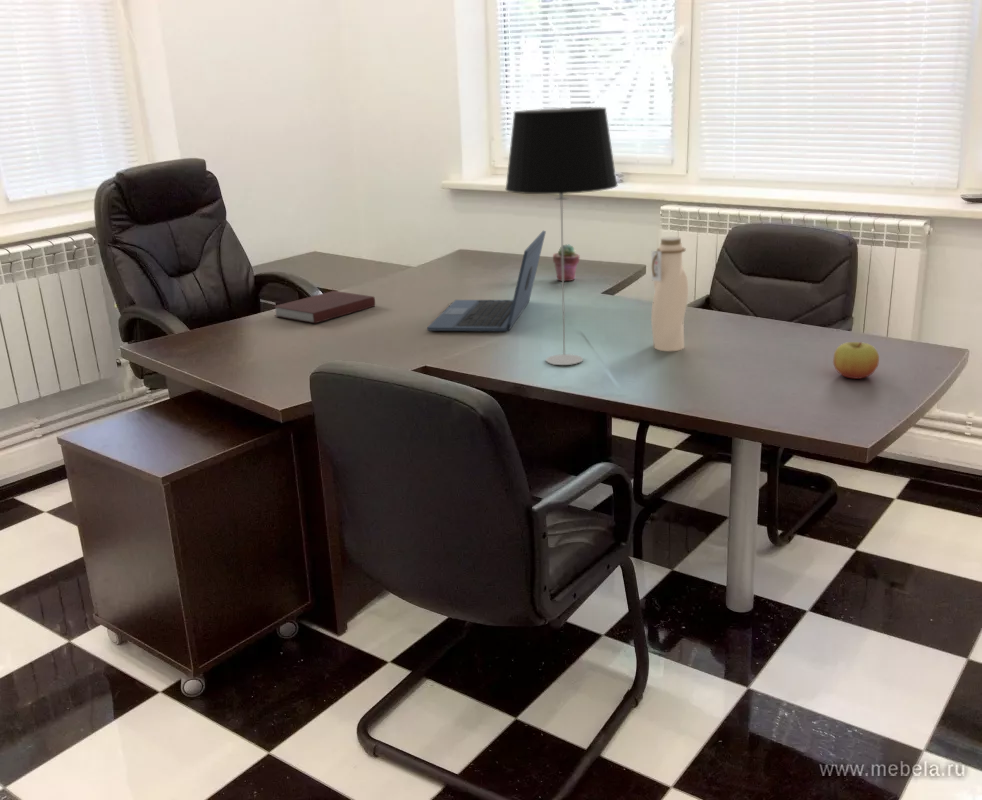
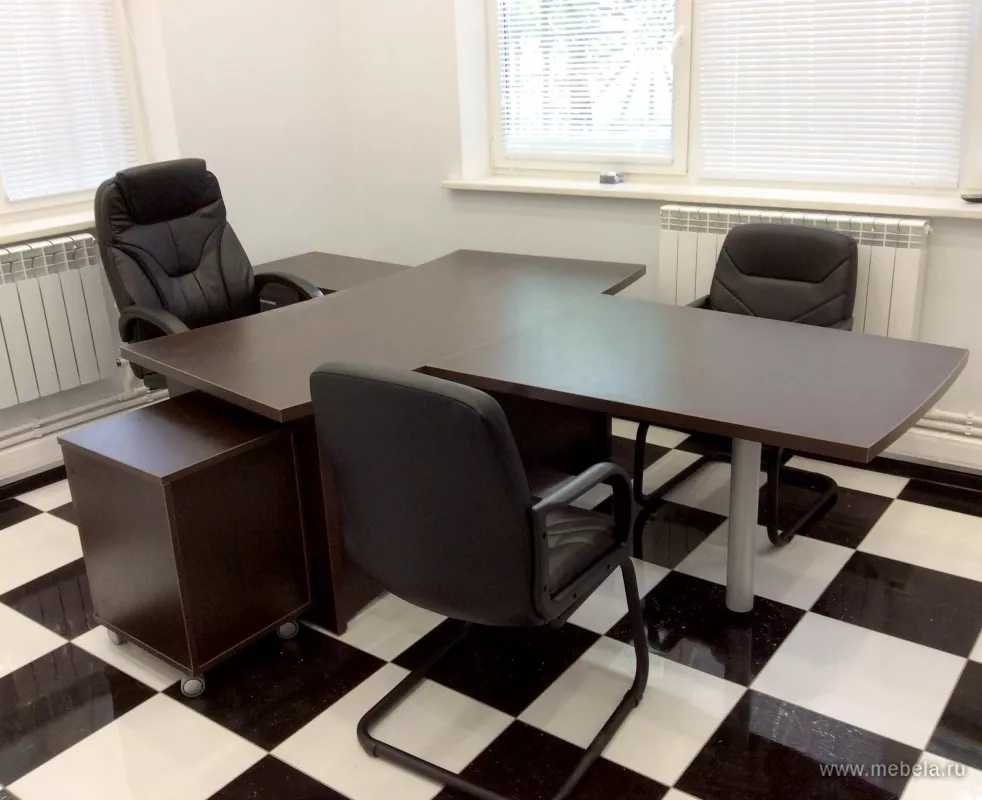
- notebook (325, 306)
- potted succulent (566, 261)
- table lamp (562, 240)
- apple (856, 358)
- water bottle (668, 294)
- laptop (488, 300)
